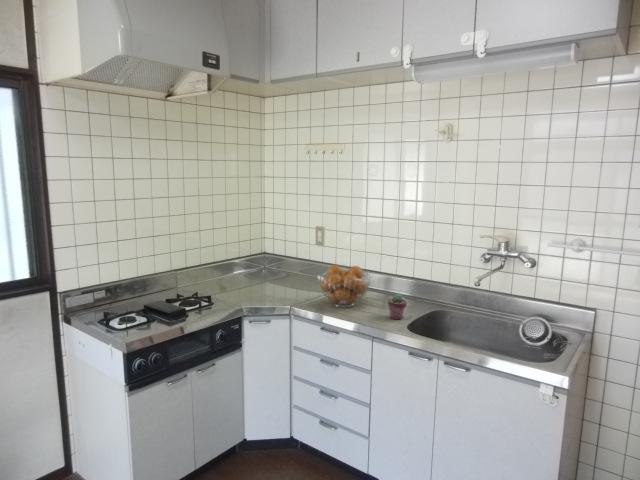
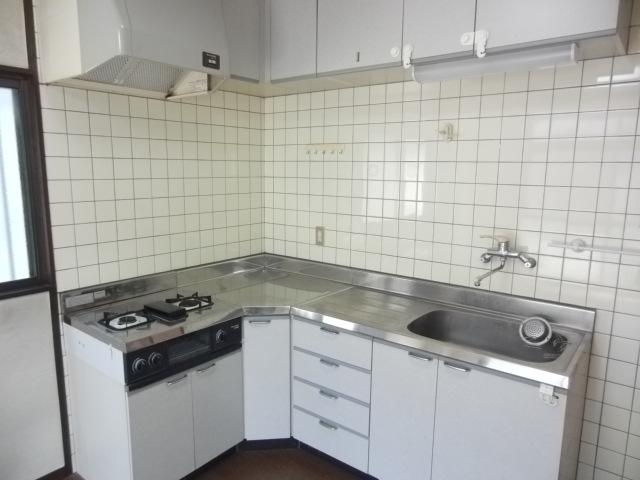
- fruit basket (343, 285)
- potted succulent (397, 305)
